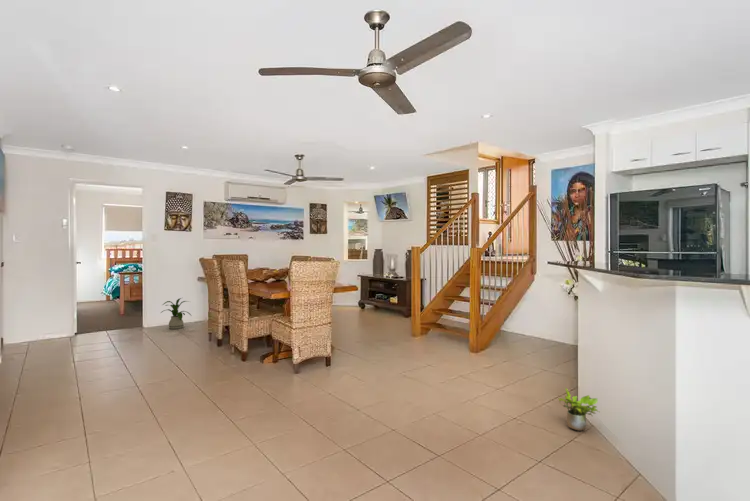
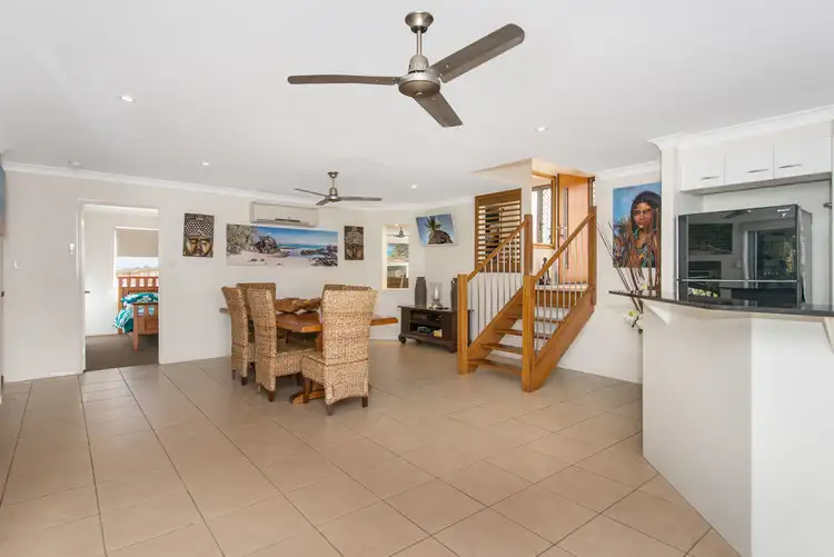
- house plant (176, 311)
- potted plant (578, 410)
